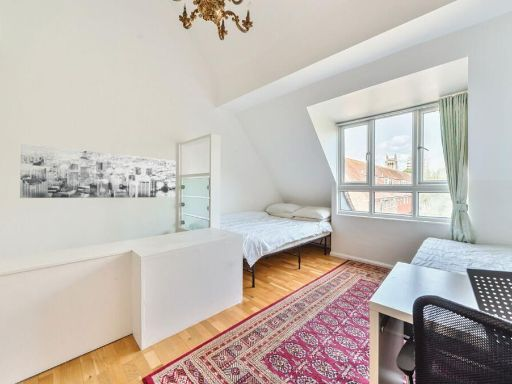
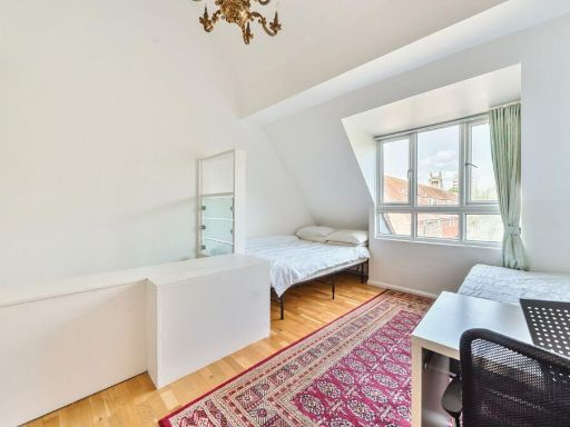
- wall art (112, 175)
